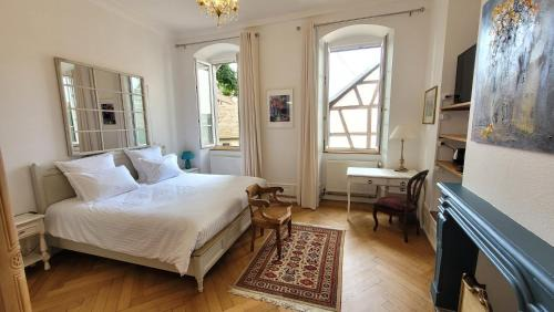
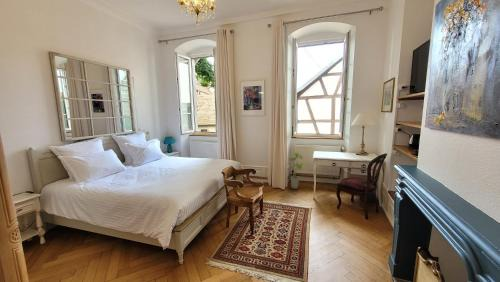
+ house plant (297, 169)
